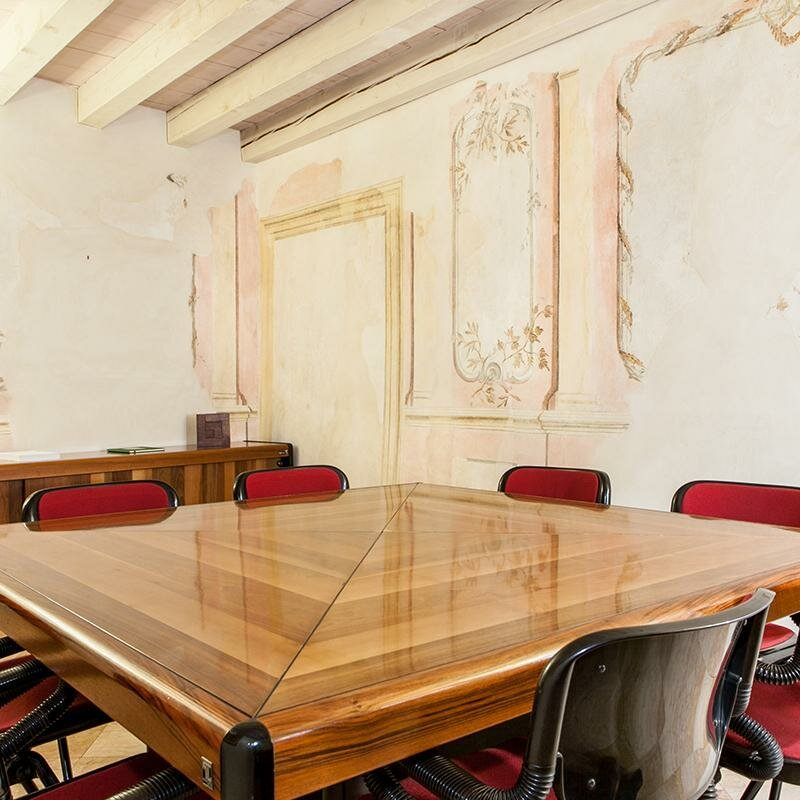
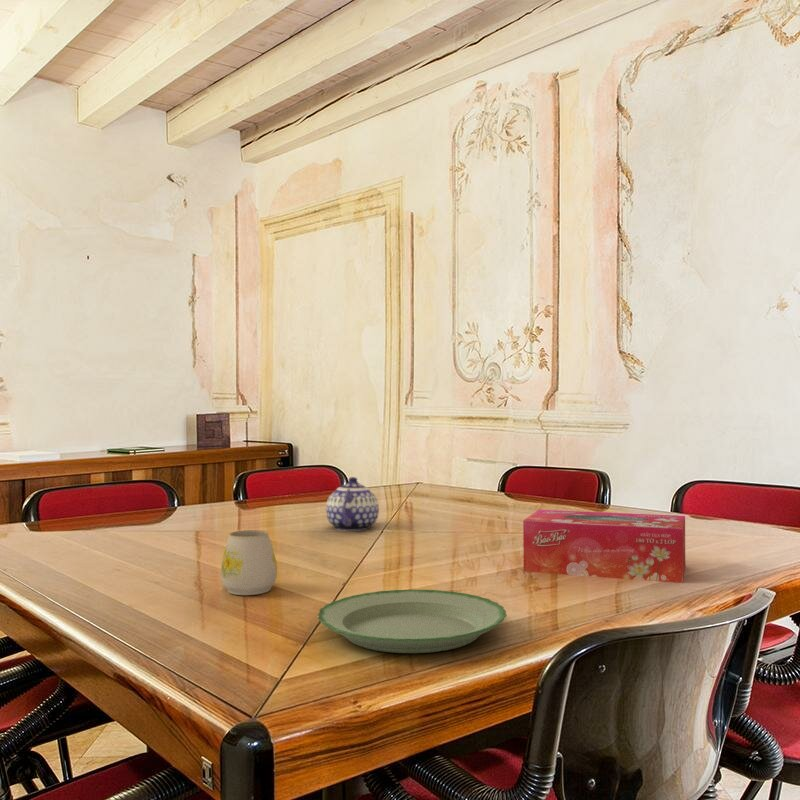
+ tissue box (605, 543)
+ mug (246, 560)
+ plate (412, 622)
+ teapot (352, 502)
